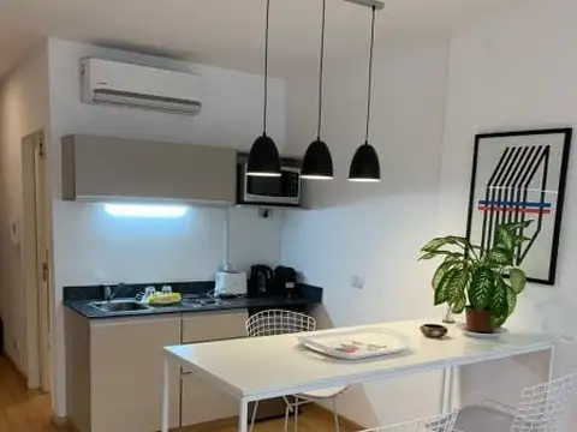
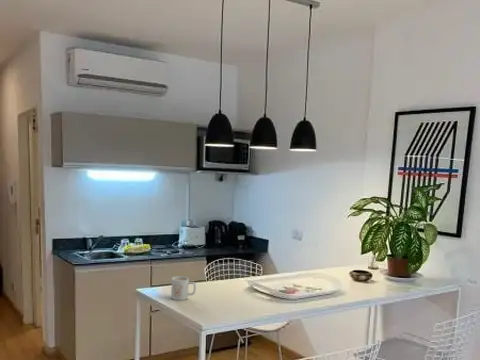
+ mug (183, 288)
